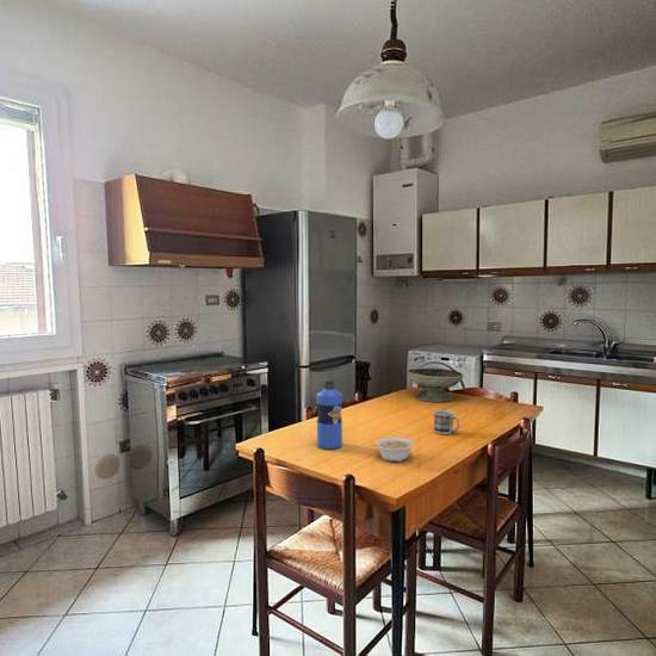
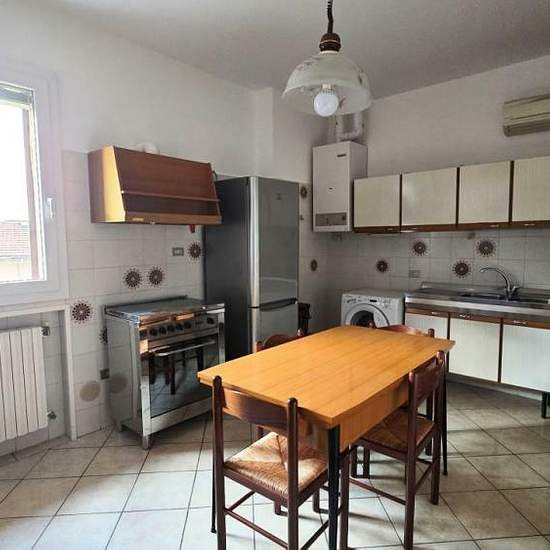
- legume (394, 448)
- cup (446, 422)
- decorative bowl (434, 384)
- water bottle (329, 410)
